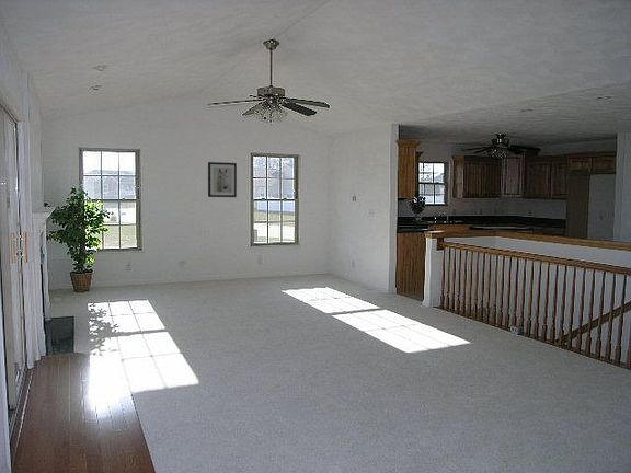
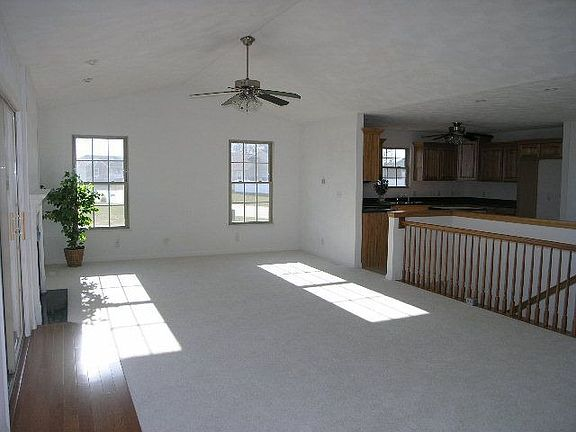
- wall art (221, 180)
